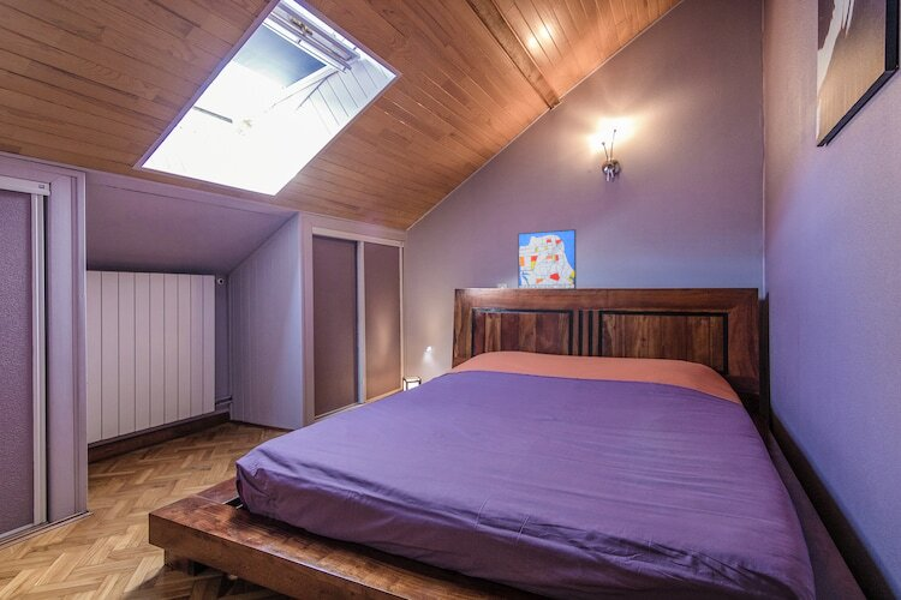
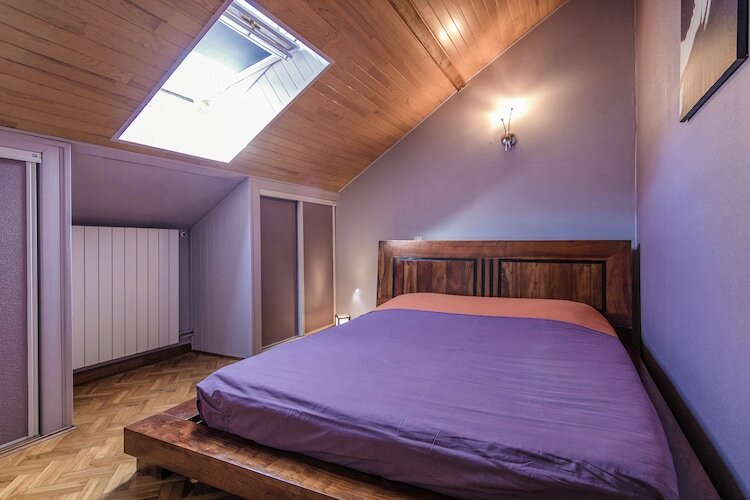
- wall art (545, 260)
